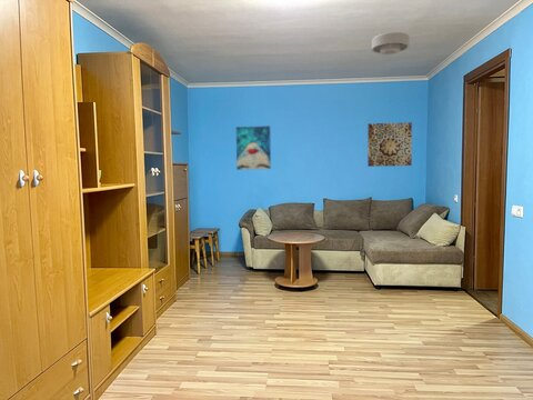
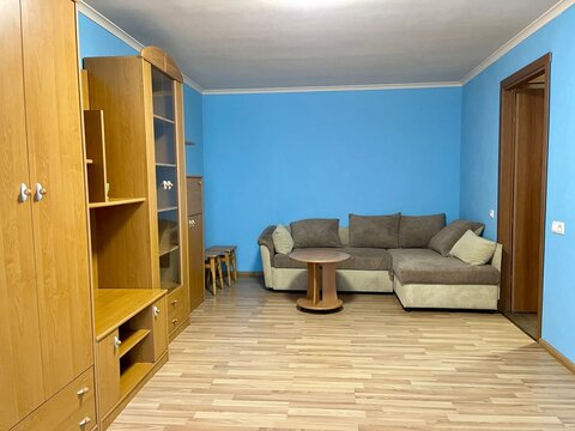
- wall art (389, 144)
- wall art (253, 148)
- ceiling light (390, 44)
